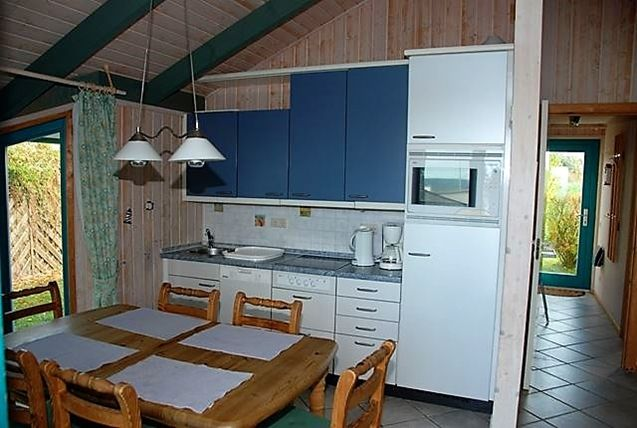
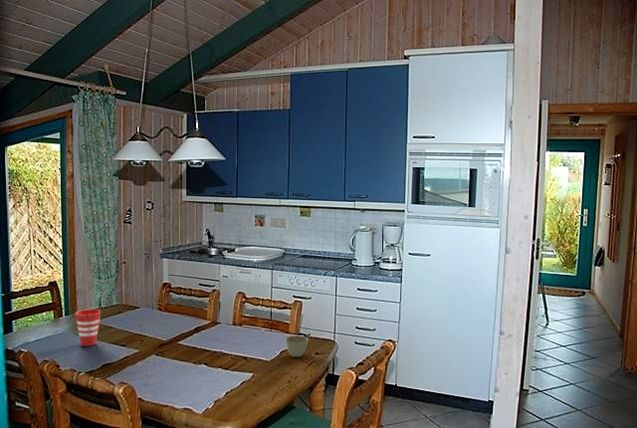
+ flower pot (296, 347)
+ cup (88, 328)
